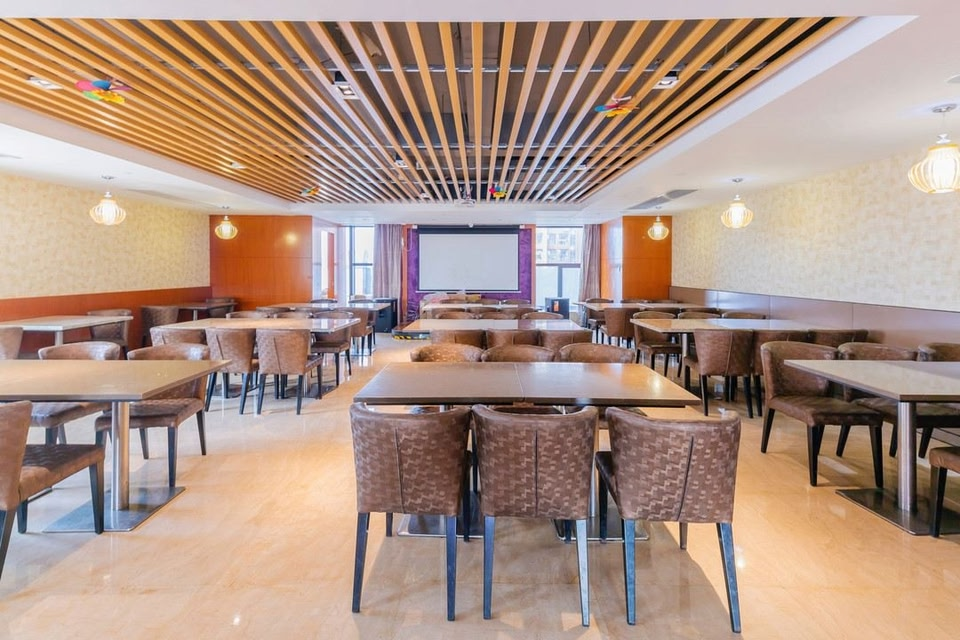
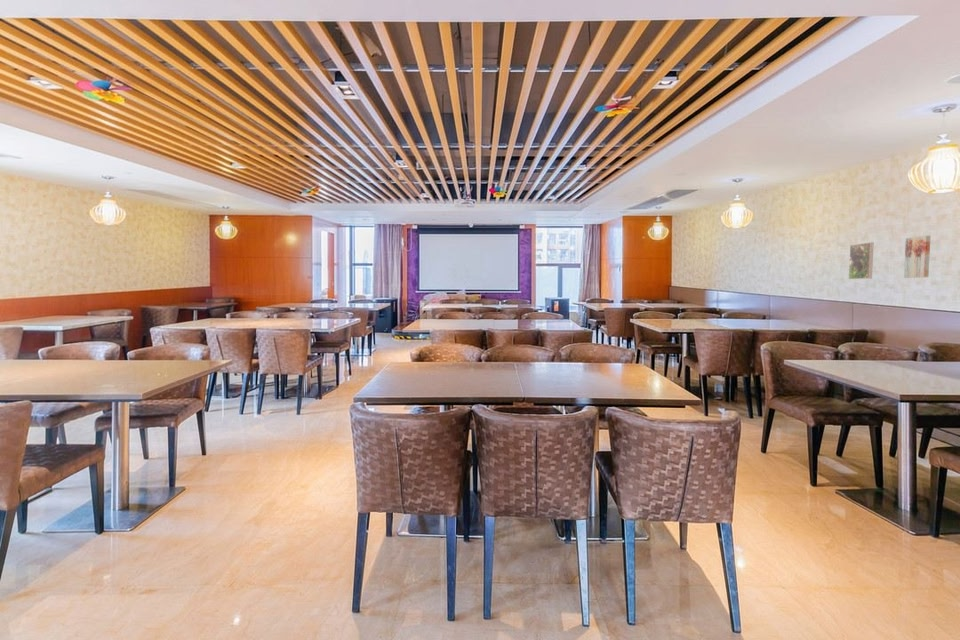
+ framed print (860, 261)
+ wall art (916, 257)
